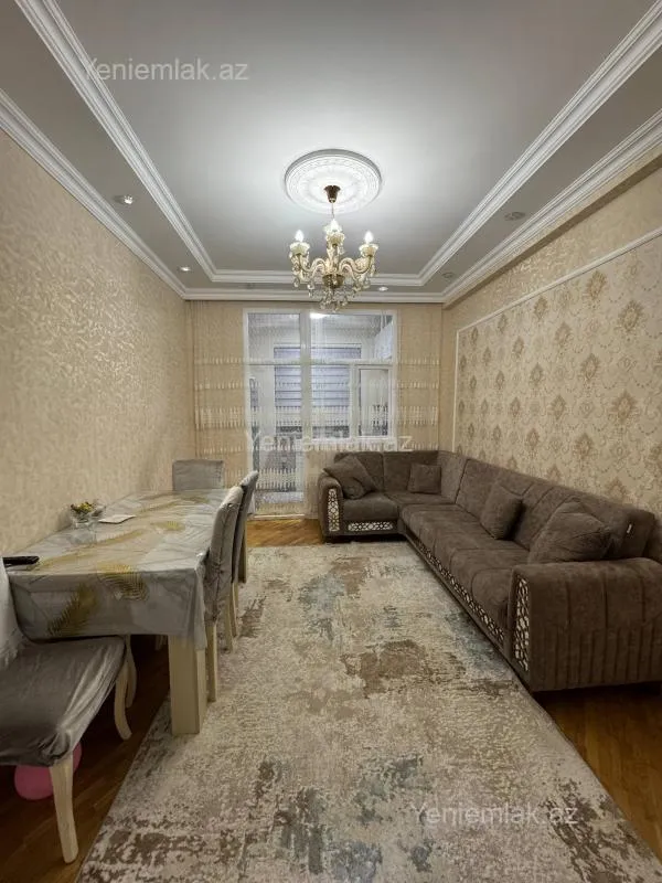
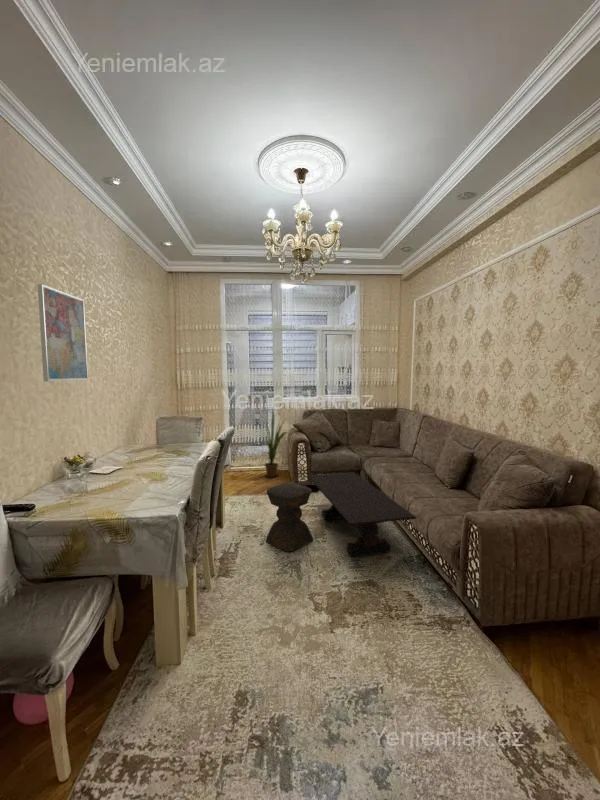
+ wall art (65, 337)
+ stool (289, 513)
+ coffee table (352, 512)
+ house plant (270, 443)
